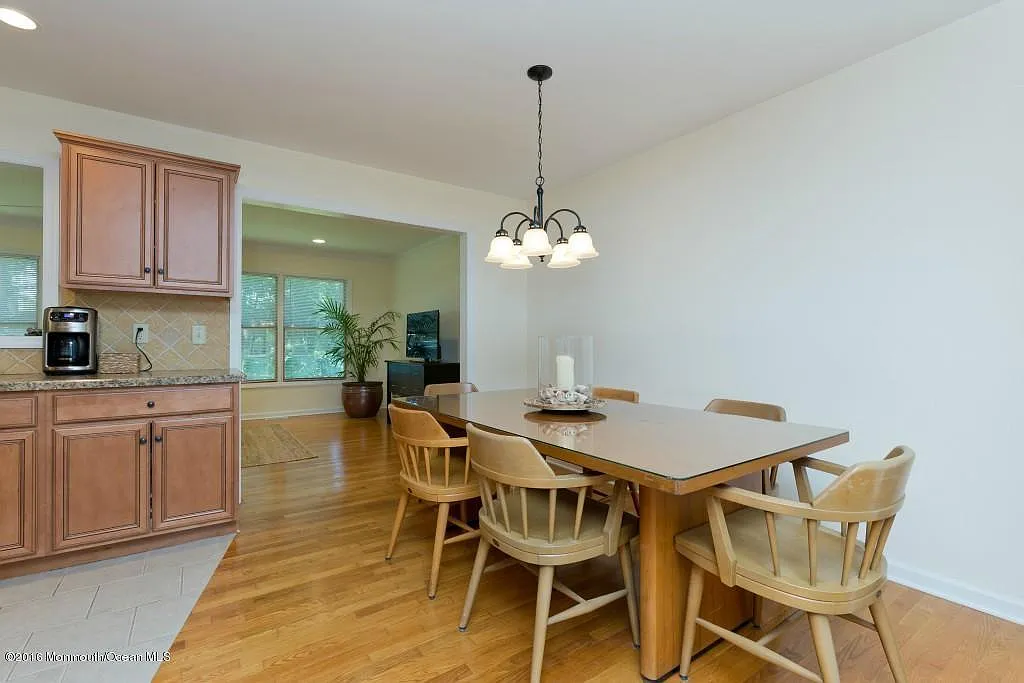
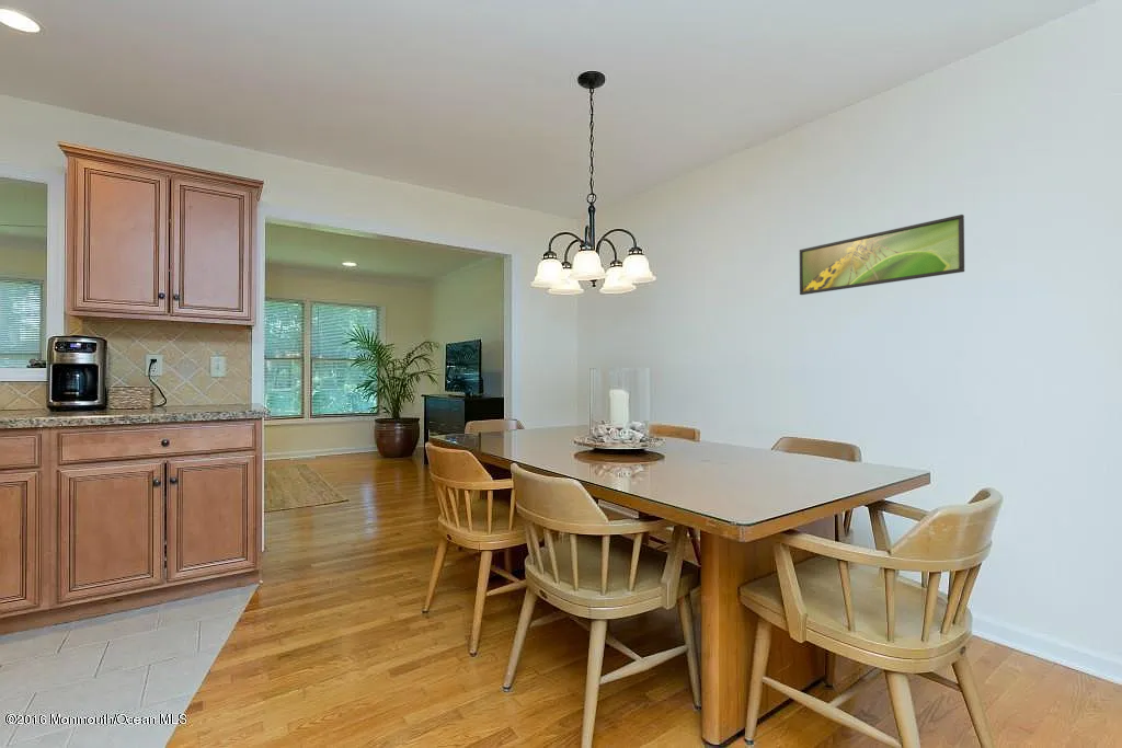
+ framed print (872, 258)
